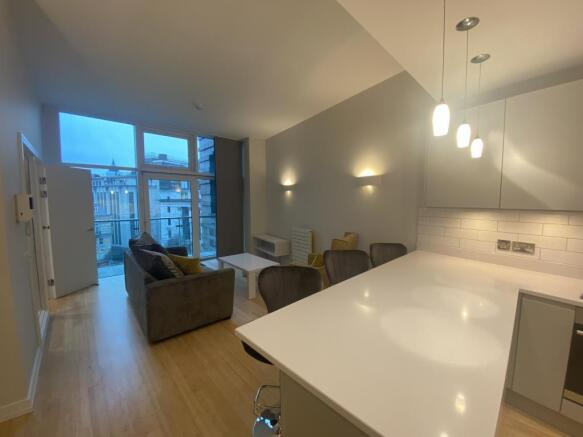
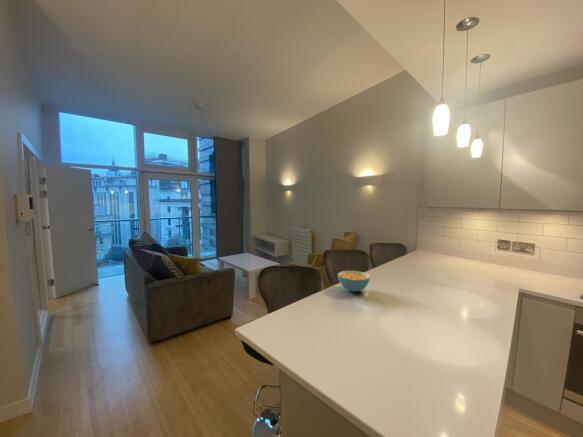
+ cereal bowl (353, 282)
